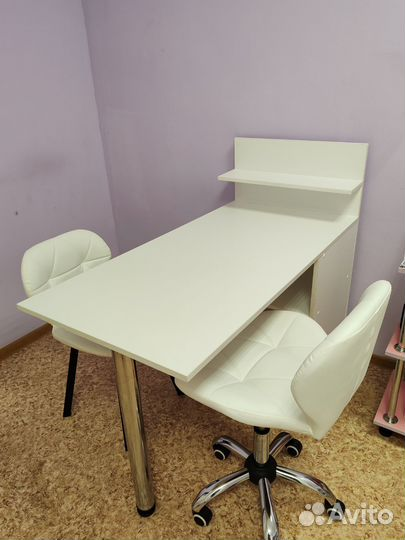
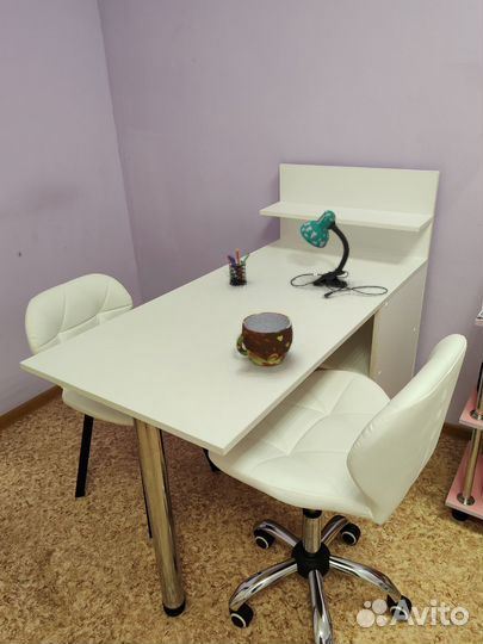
+ desk lamp (342, 255)
+ pen holder (239, 265)
+ cup (266, 341)
